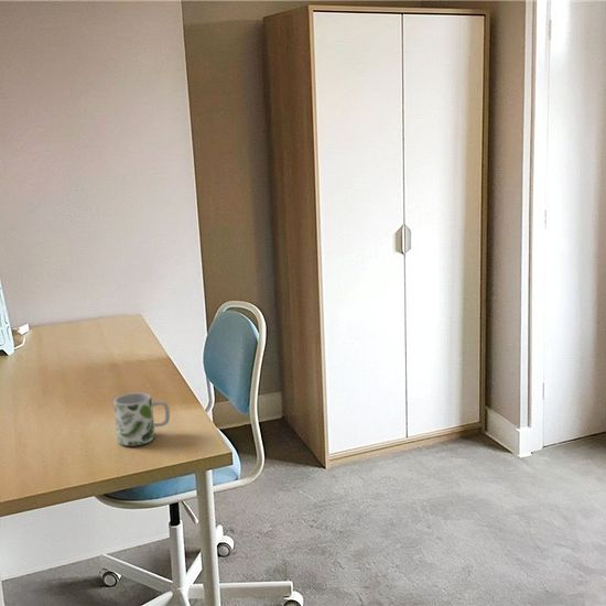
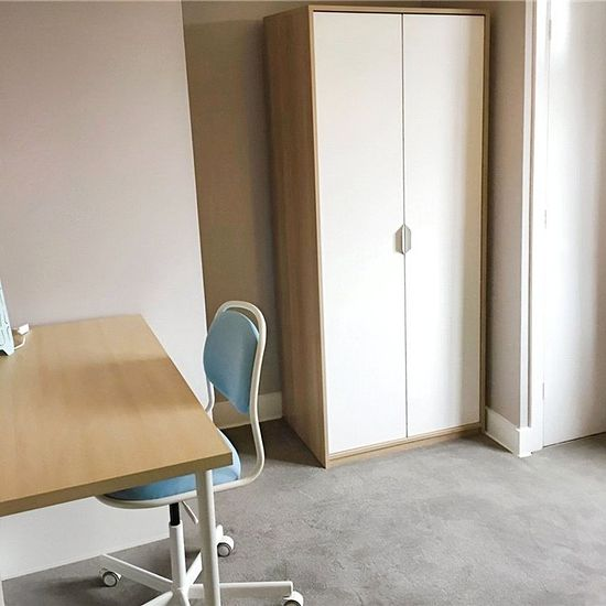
- mug (142, 416)
